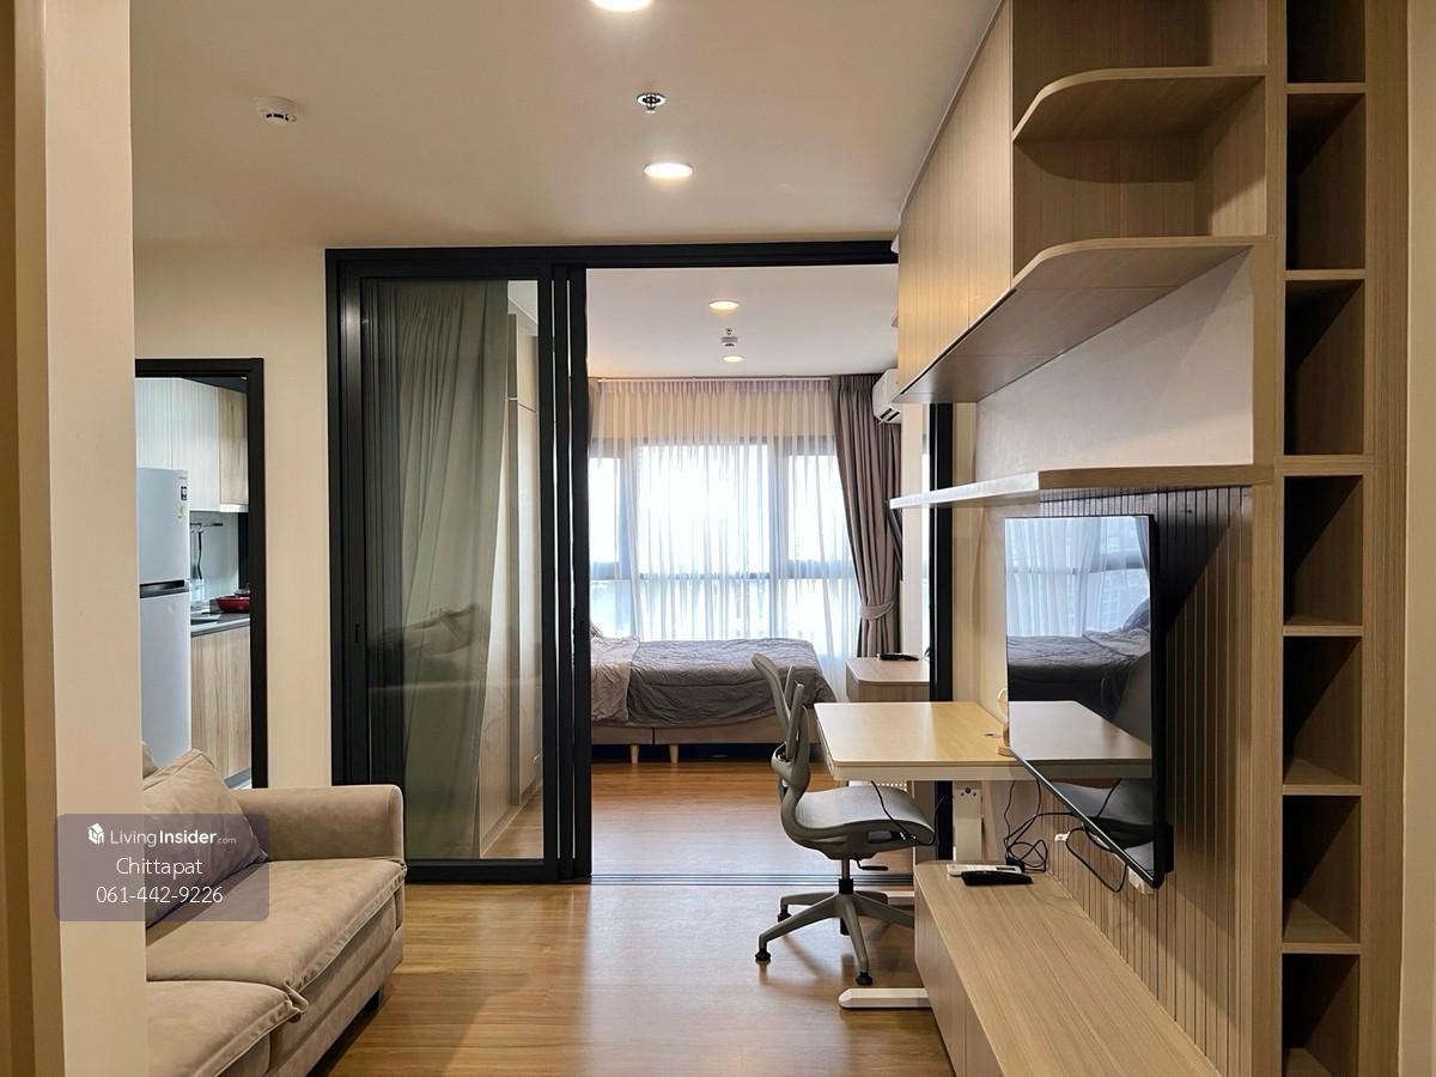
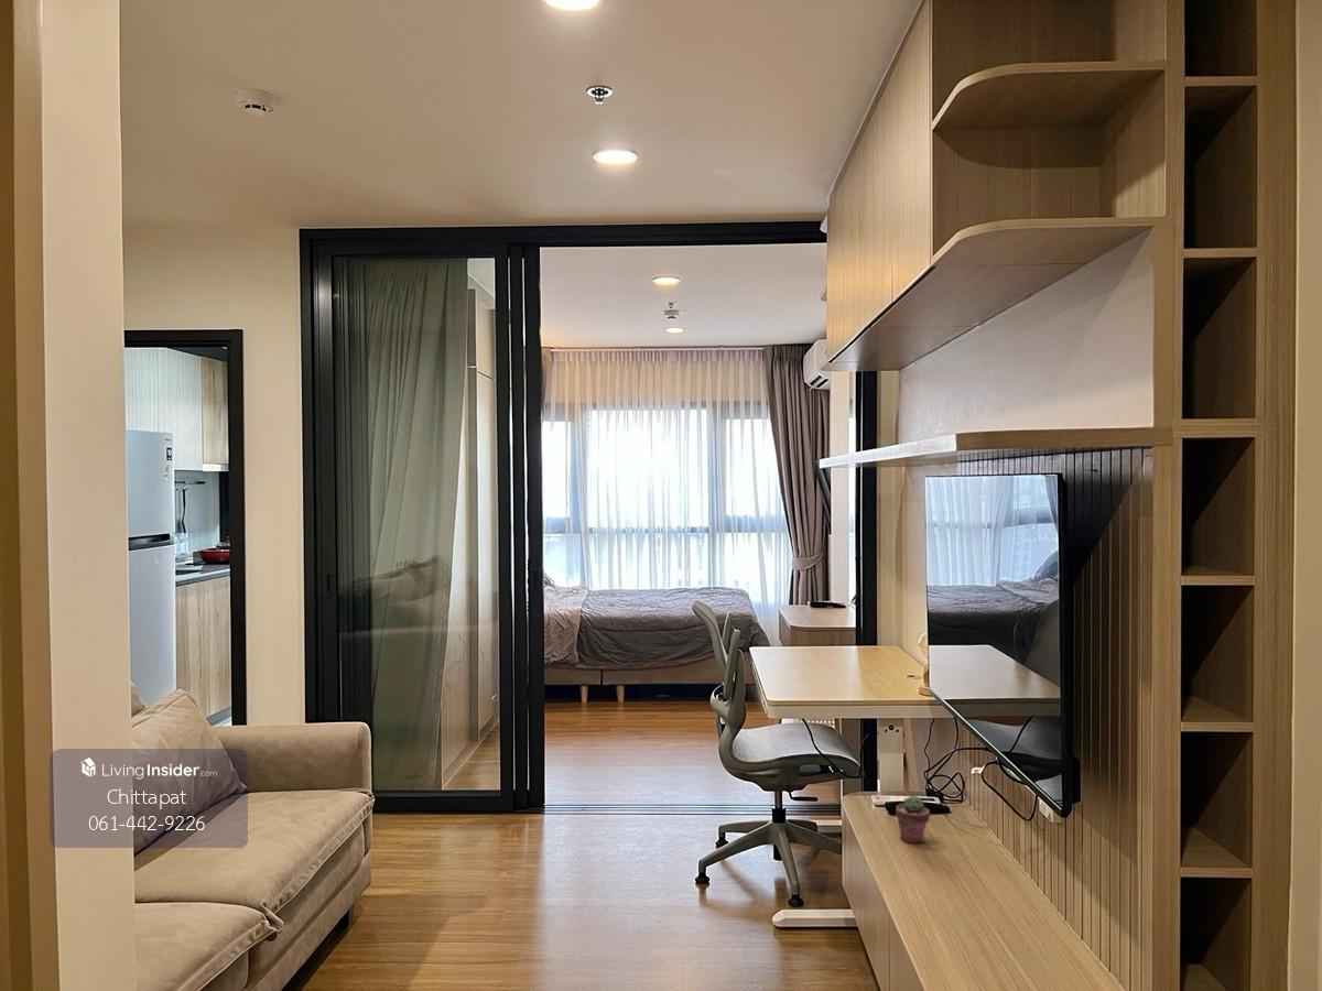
+ potted succulent (912, 817)
